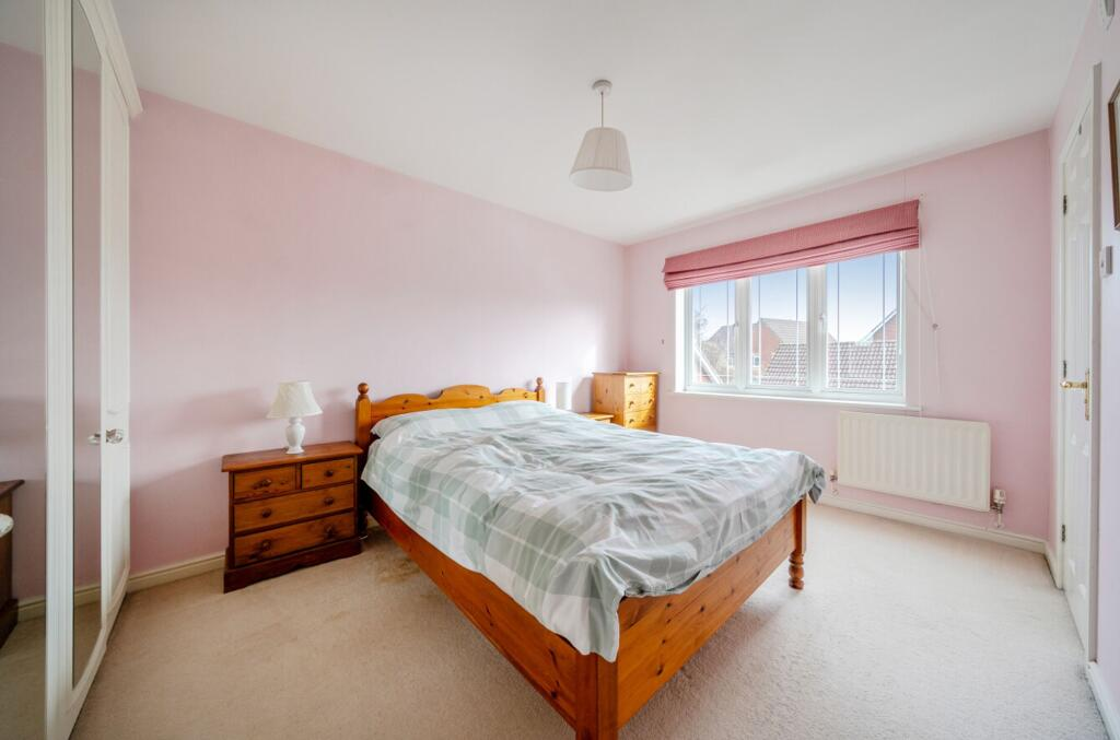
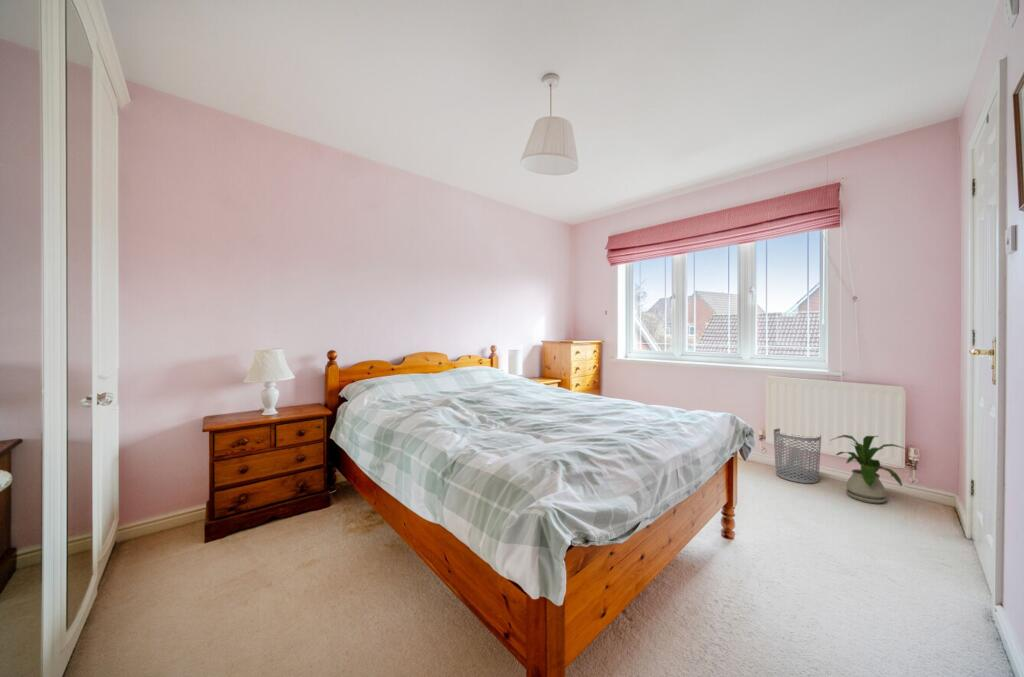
+ waste bin (796, 455)
+ house plant (869, 463)
